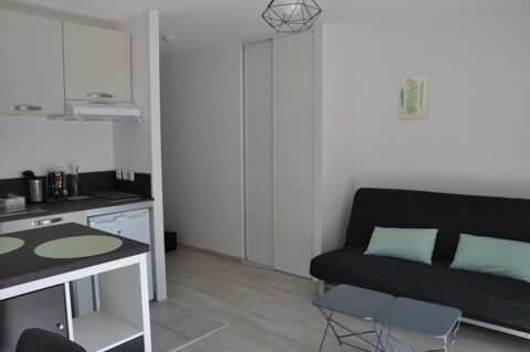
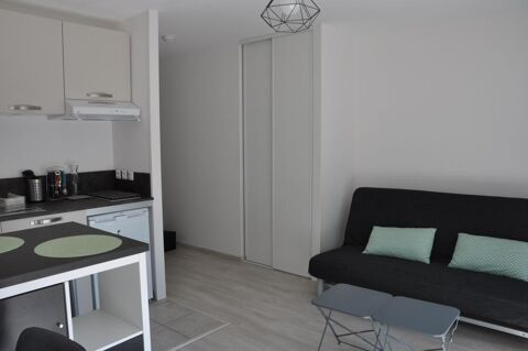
- wall art (413, 98)
